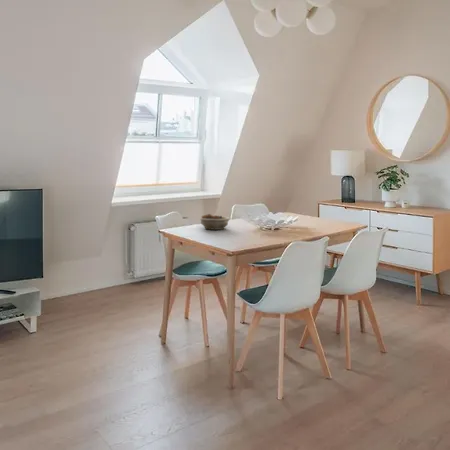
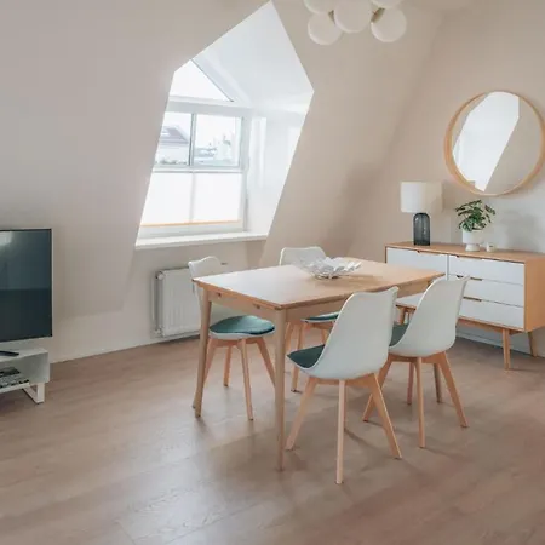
- succulent planter (214, 221)
